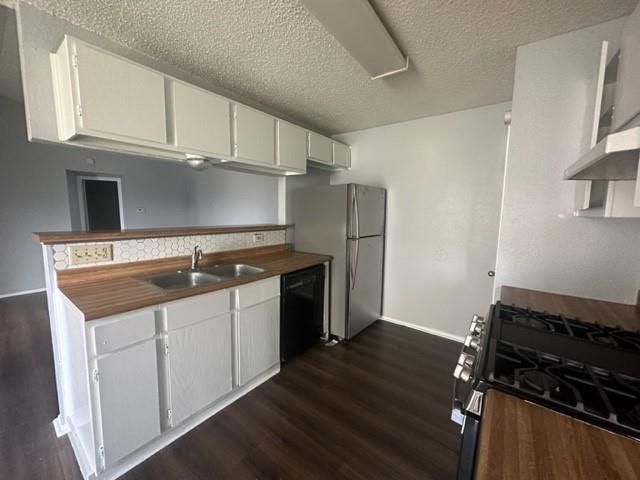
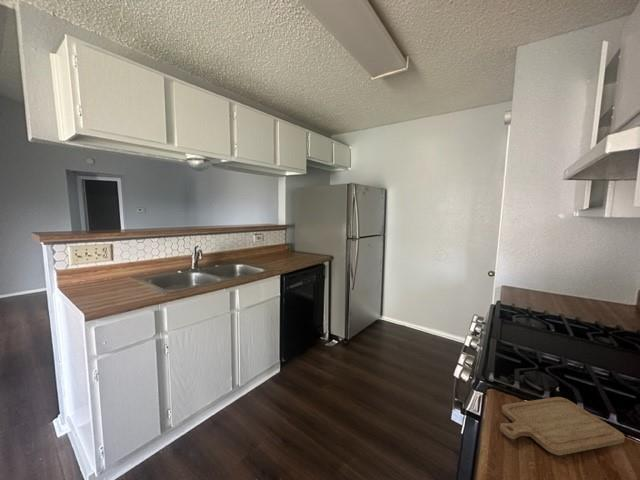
+ chopping board (549, 423)
